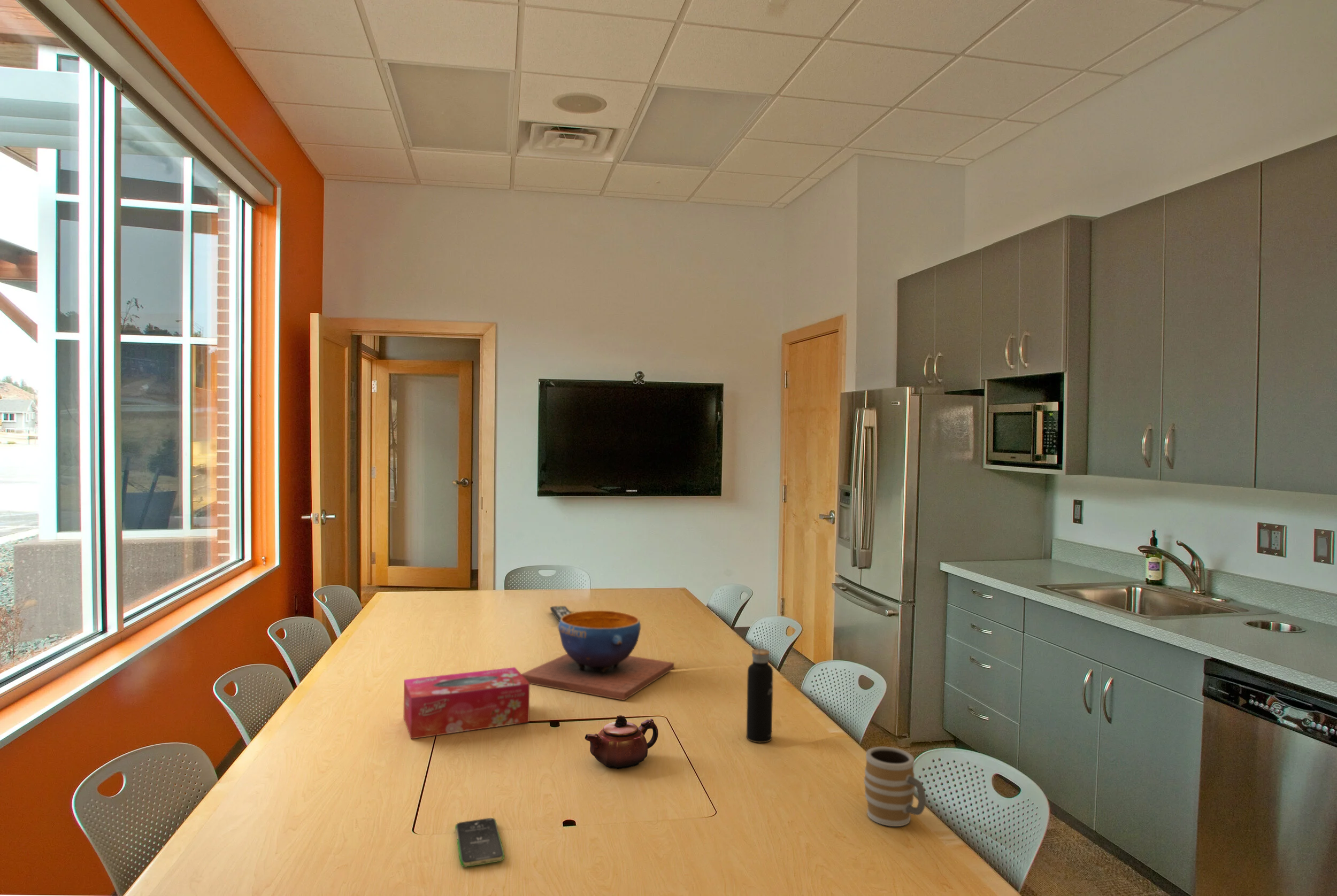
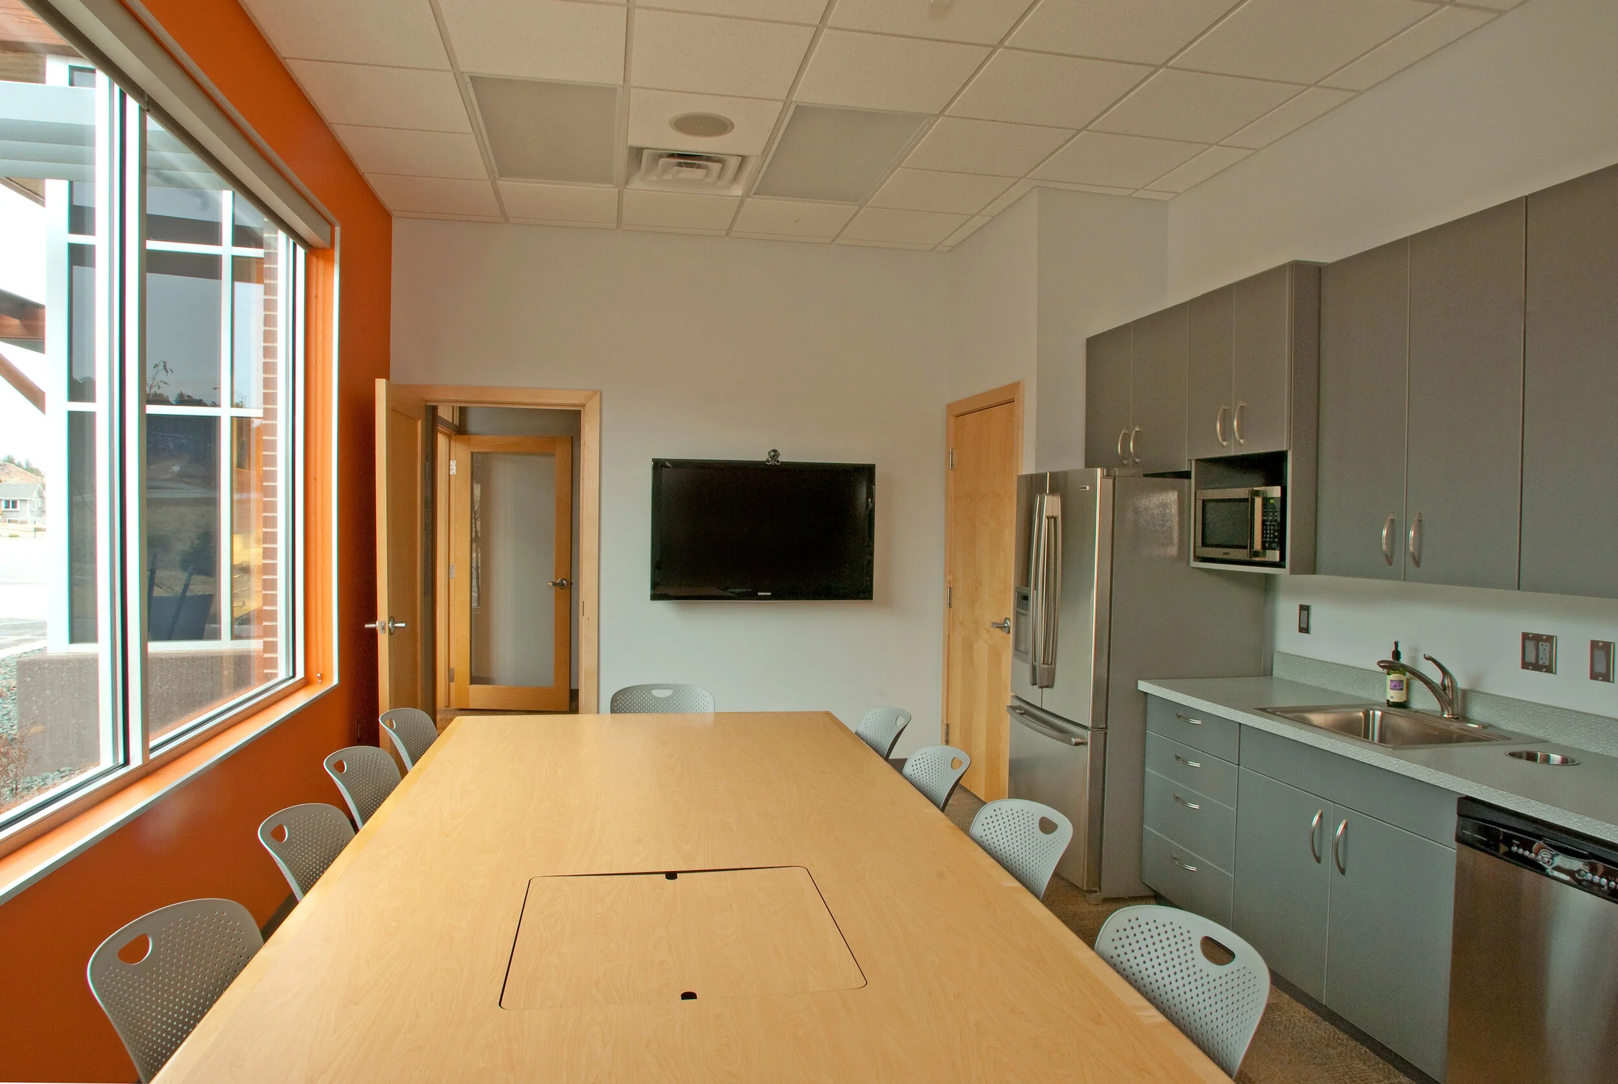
- mug (896, 789)
- water bottle (759, 690)
- remote control (563, 615)
- tissue box (466, 700)
- teapot (623, 737)
- decorative bowl (600, 646)
- smartphone (479, 841)
